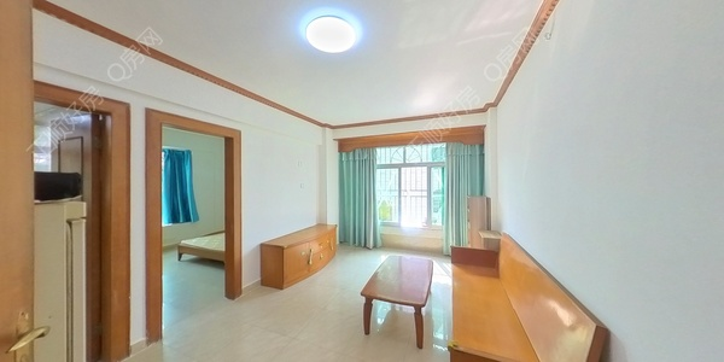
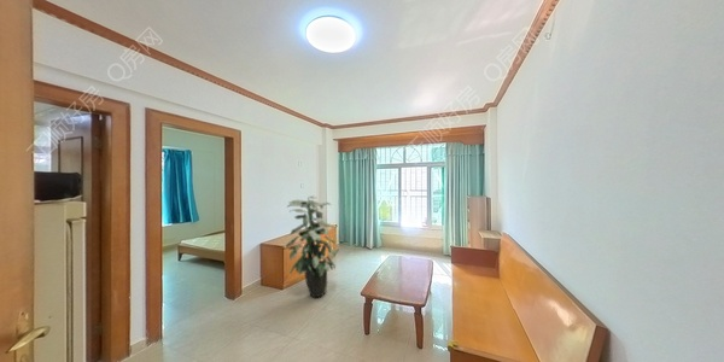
+ indoor plant (311, 245)
